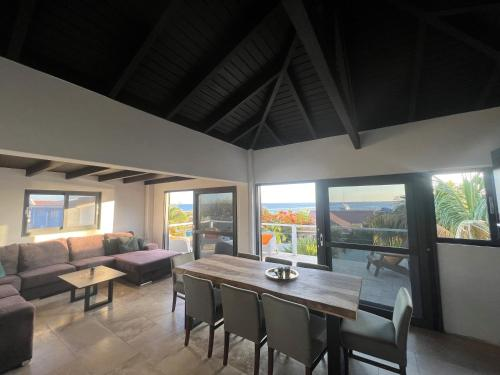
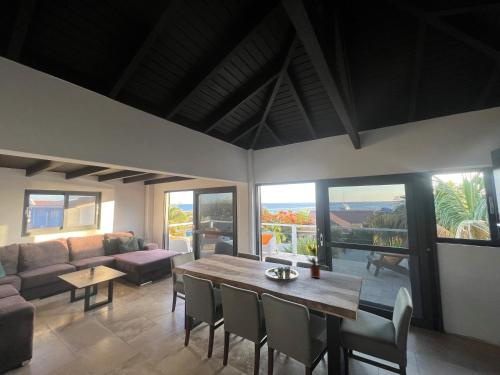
+ potted plant (315, 262)
